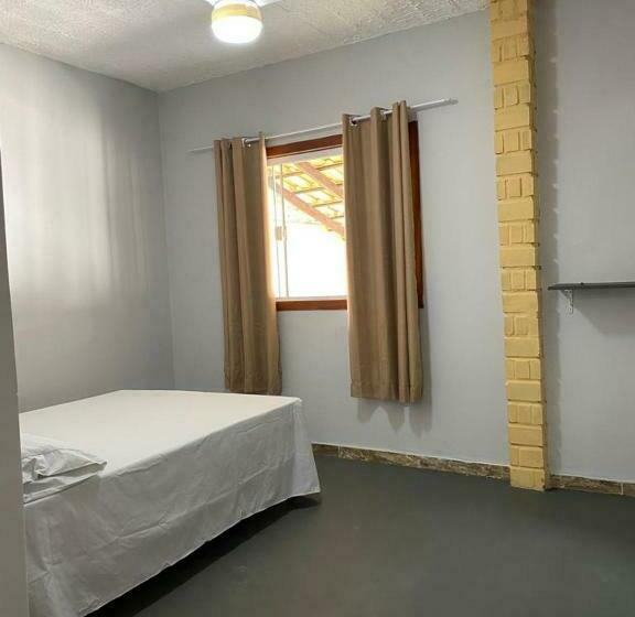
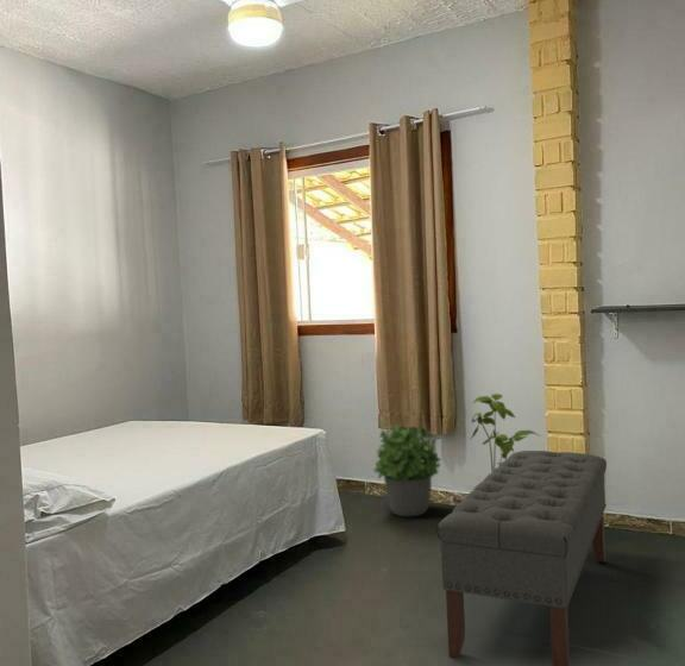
+ potted plant (407, 467)
+ house plant (501, 458)
+ bench (535, 540)
